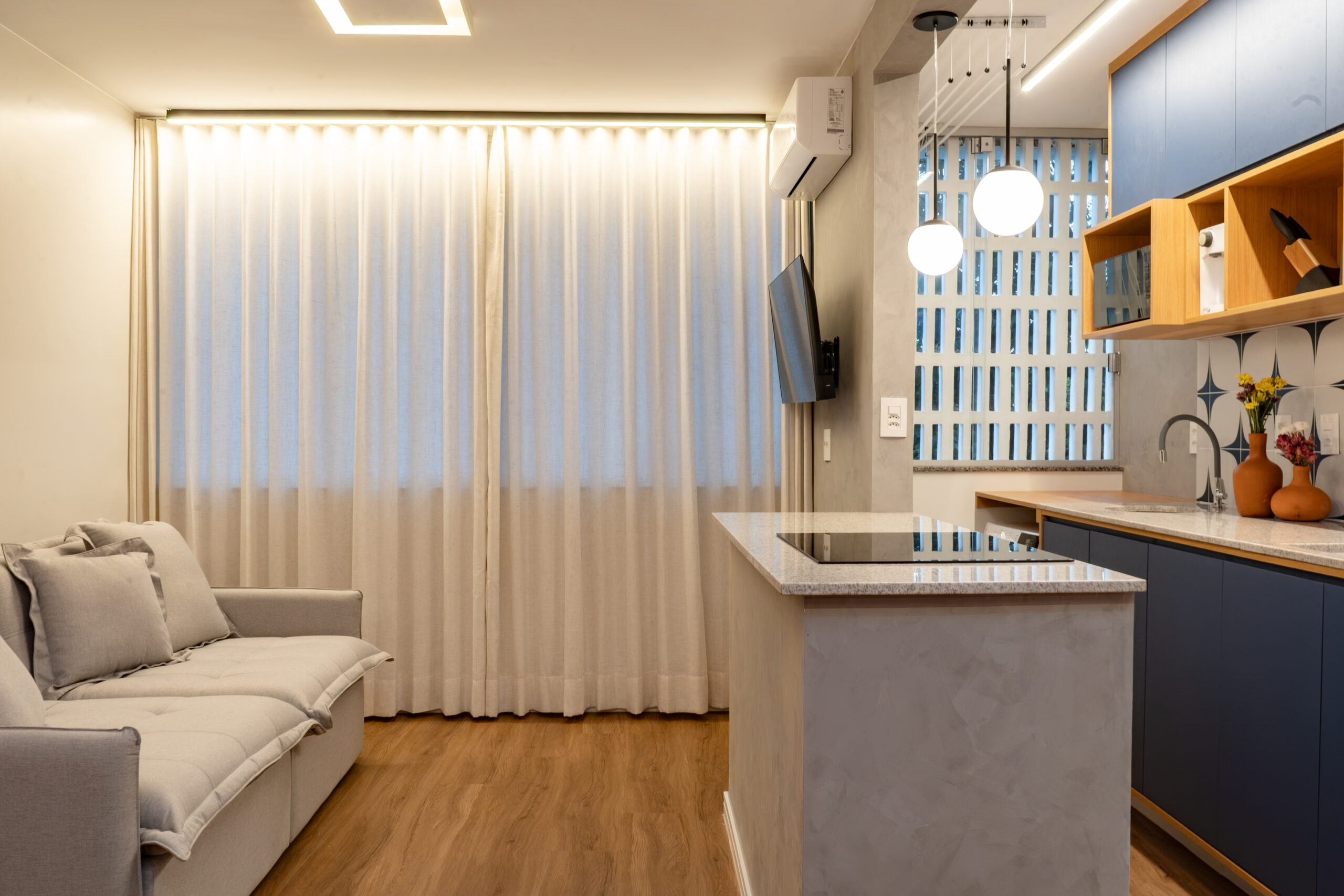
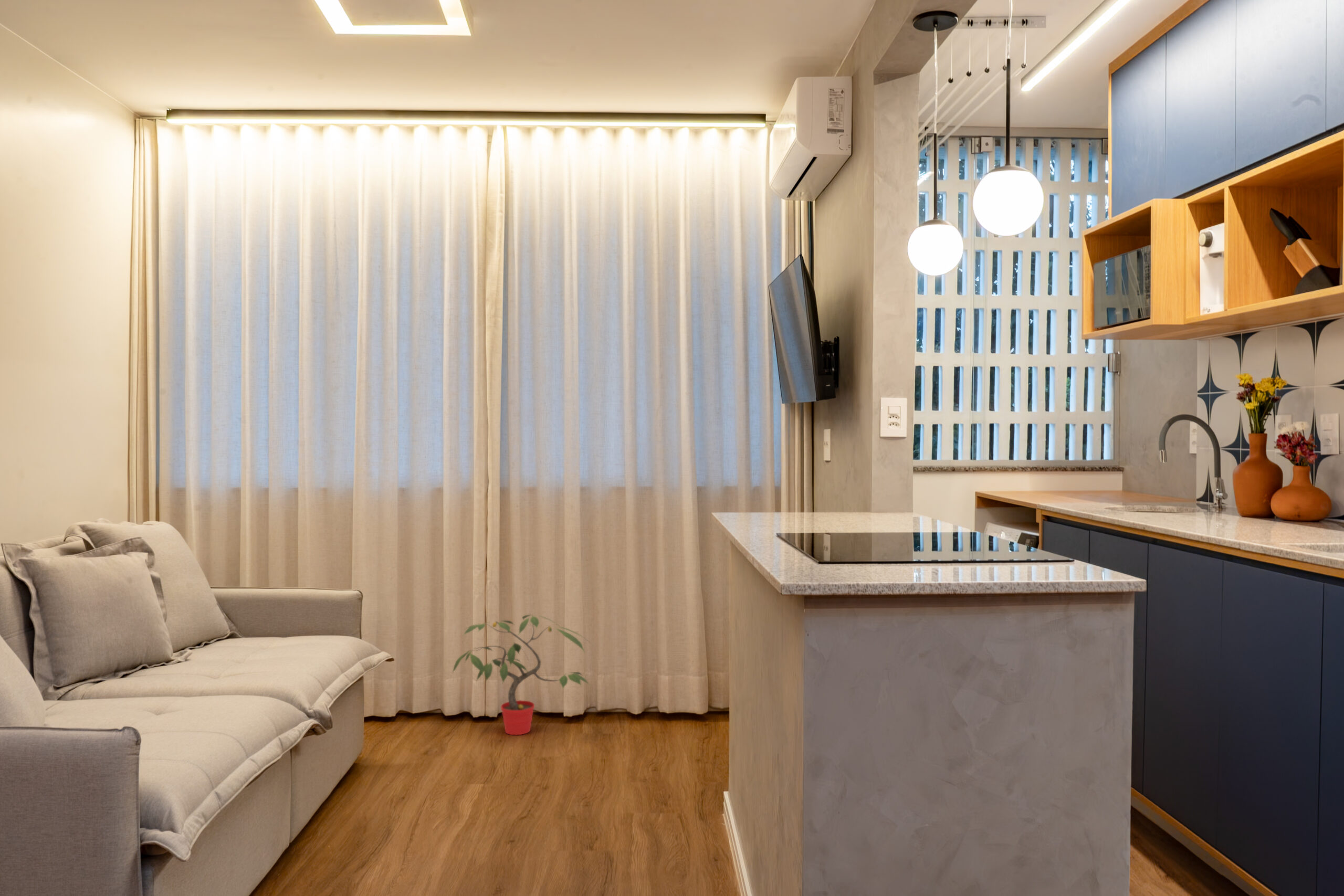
+ potted plant (522, 674)
